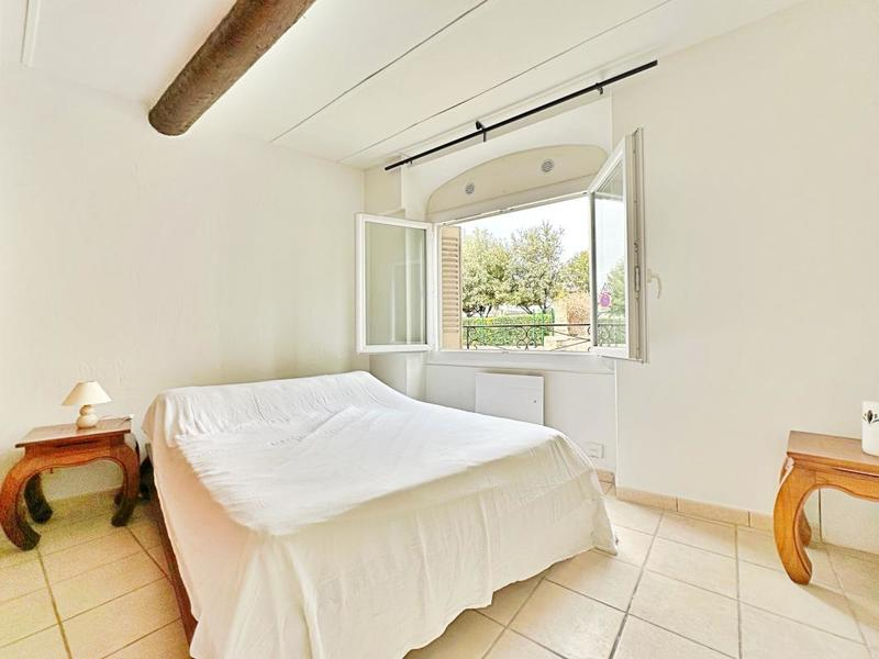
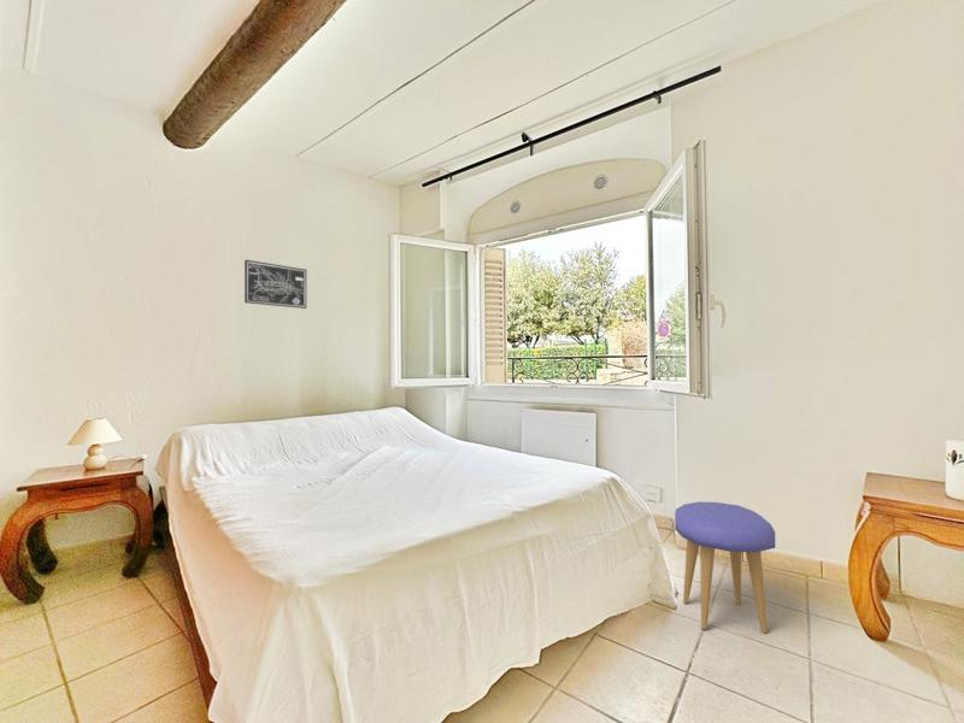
+ stool (712, 564)
+ wall art (276, 284)
